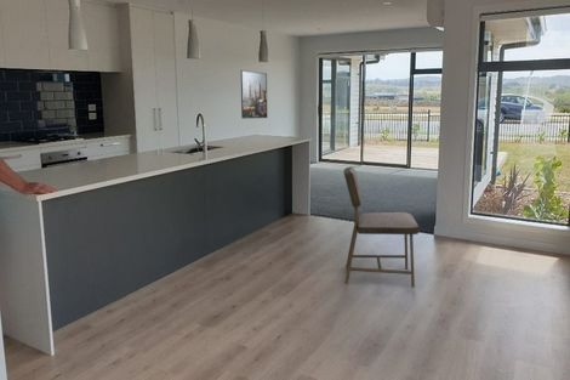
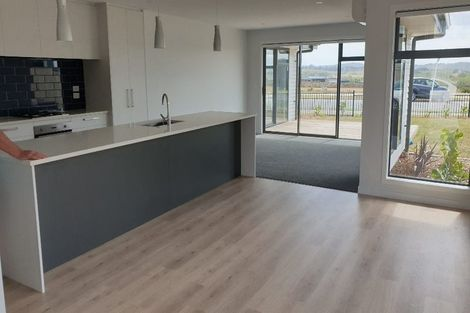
- dining chair (380, 223)
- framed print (255, 95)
